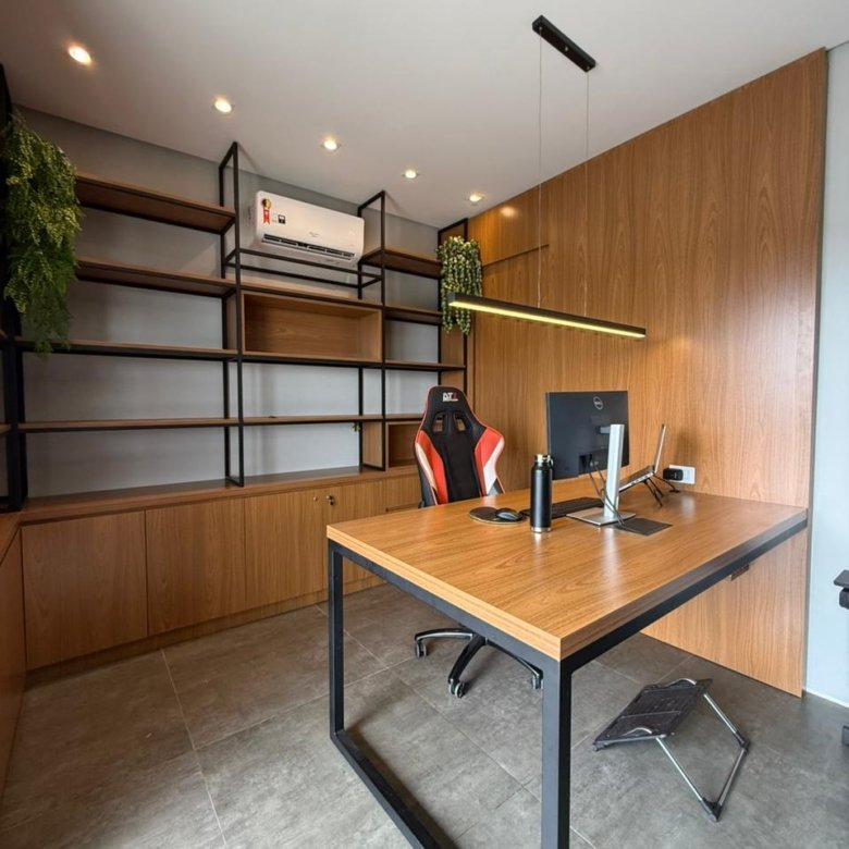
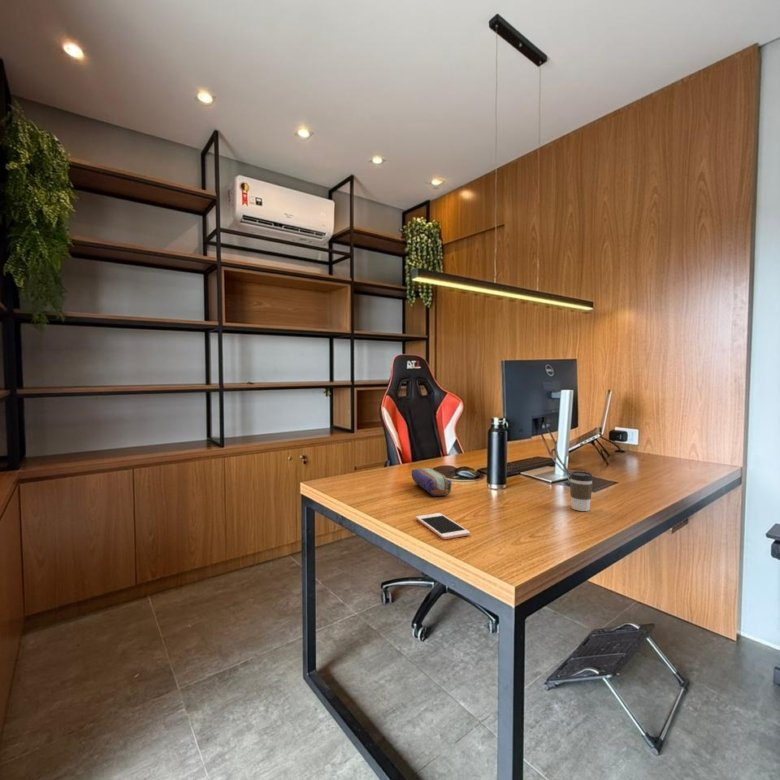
+ cell phone (441, 525)
+ coffee cup (580, 490)
+ pencil case (430, 480)
